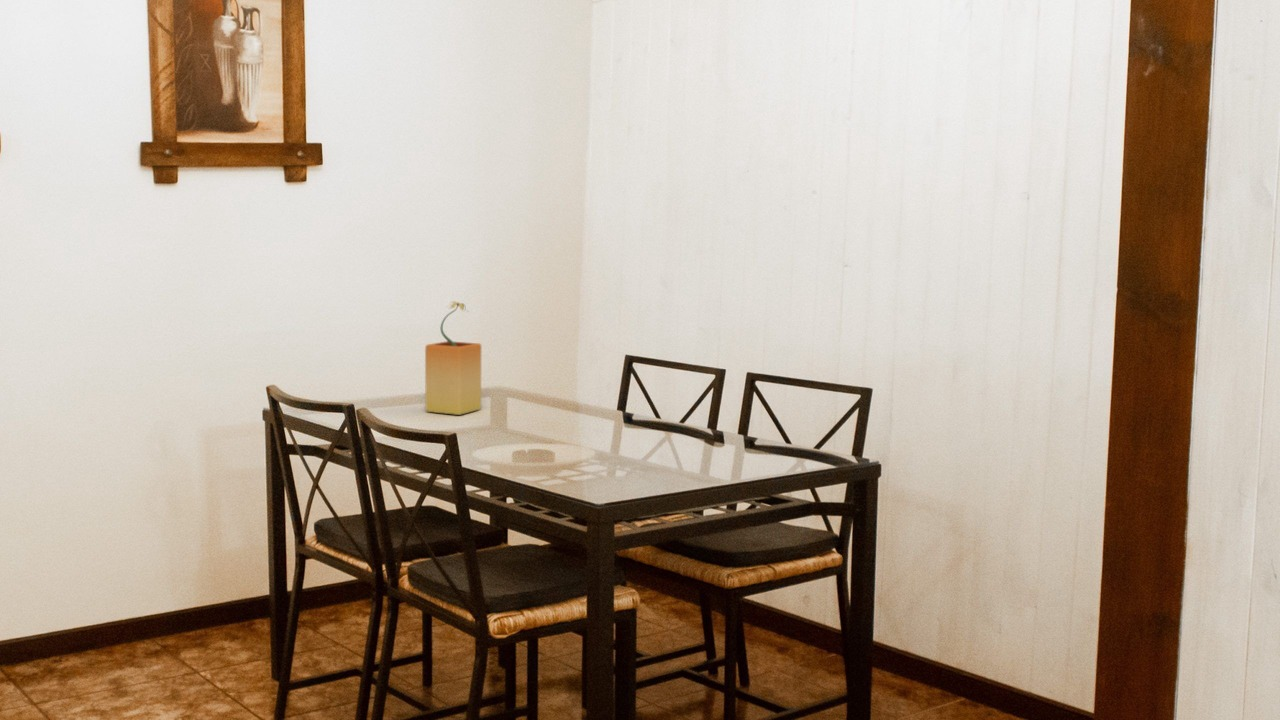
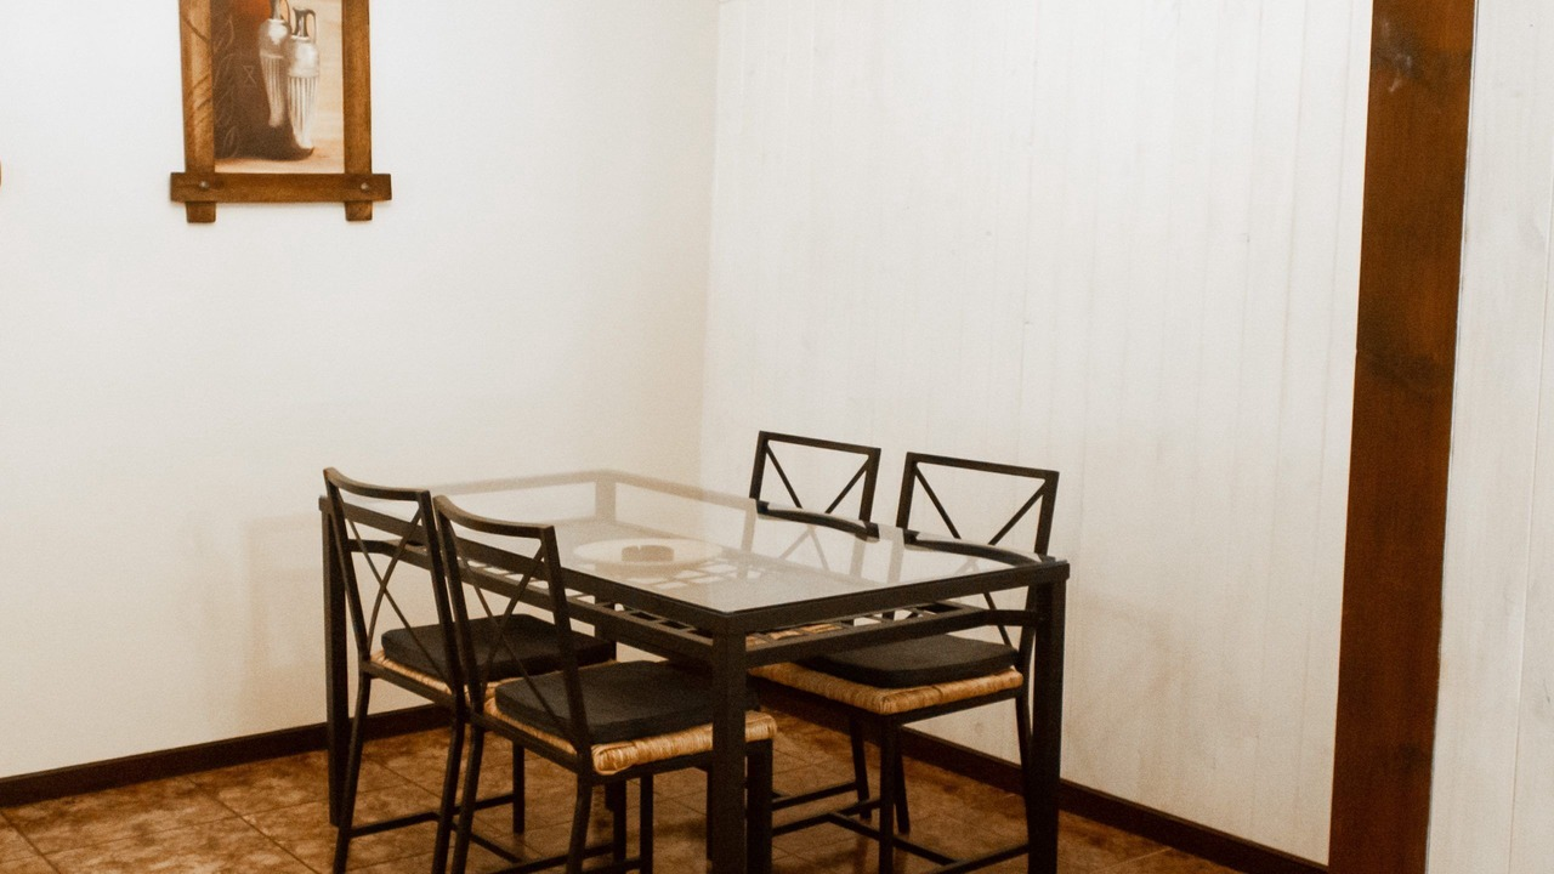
- potted plant (453, 356)
